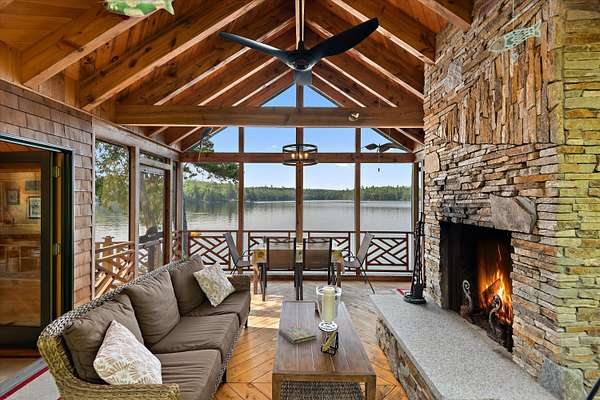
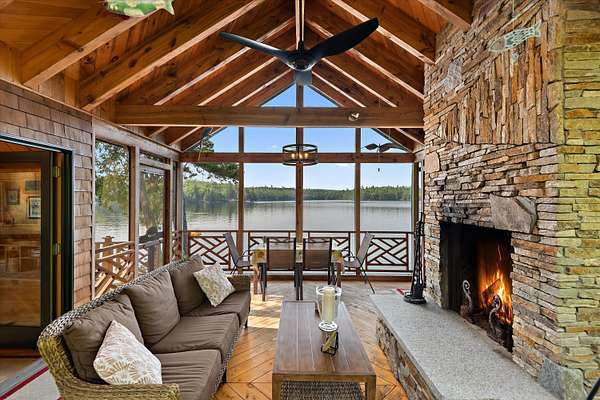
- book (297, 333)
